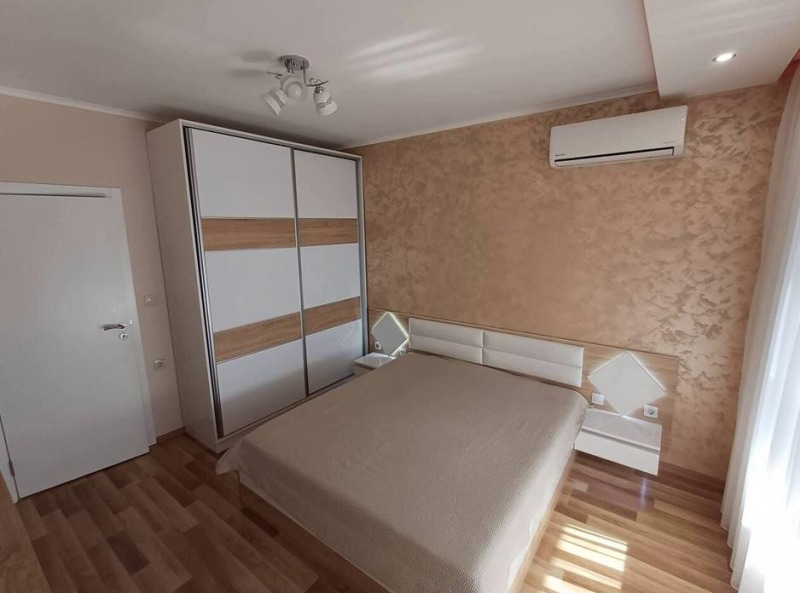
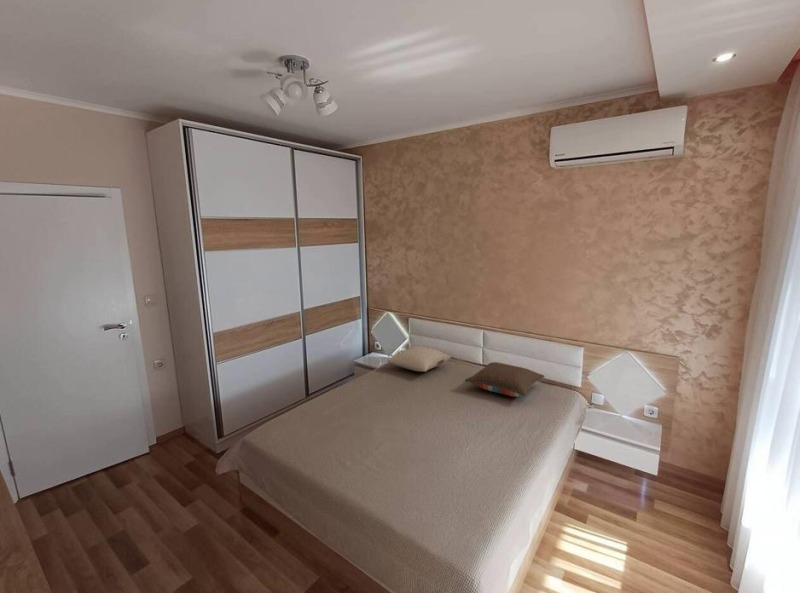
+ pillow (504, 378)
+ pillow (418, 359)
